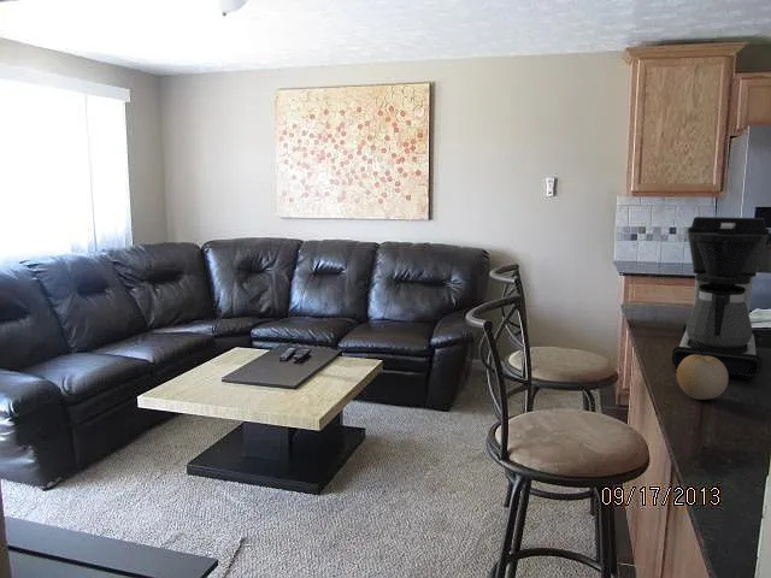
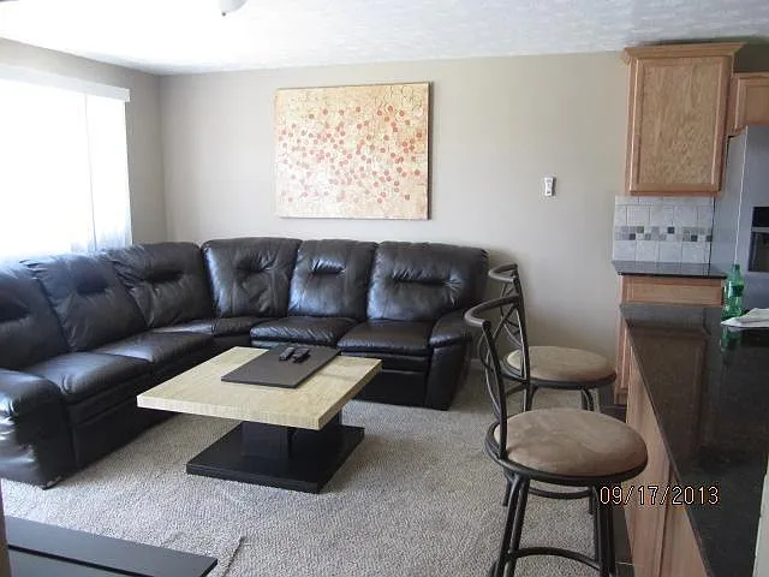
- fruit (701, 377)
- coffee maker (722, 290)
